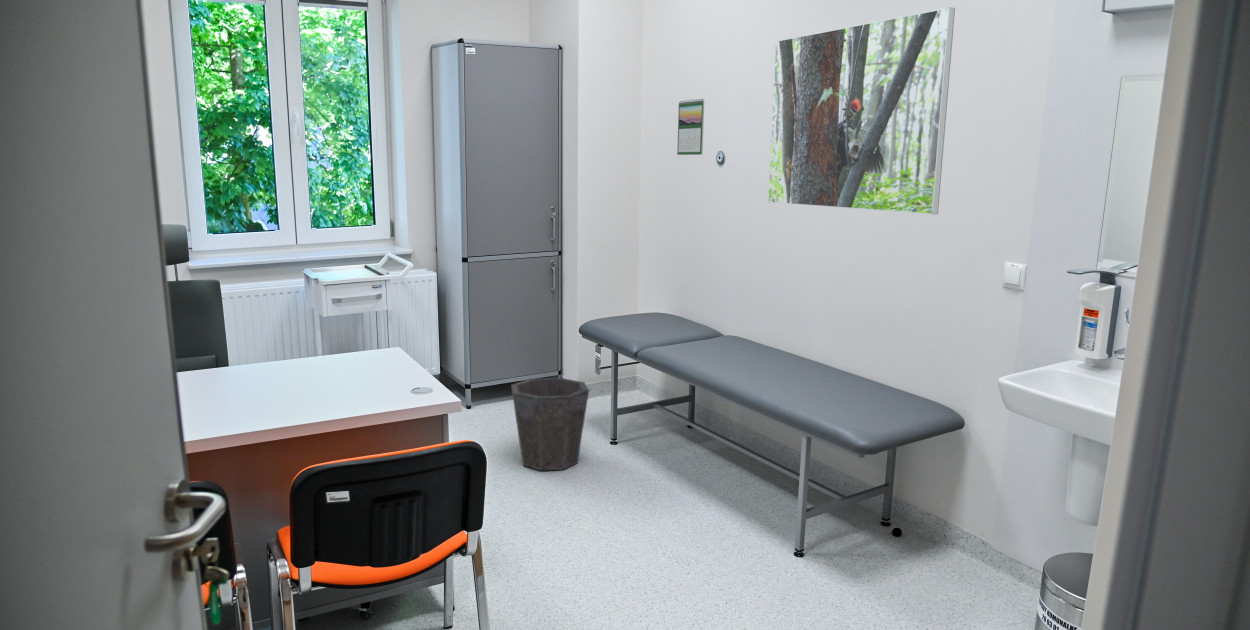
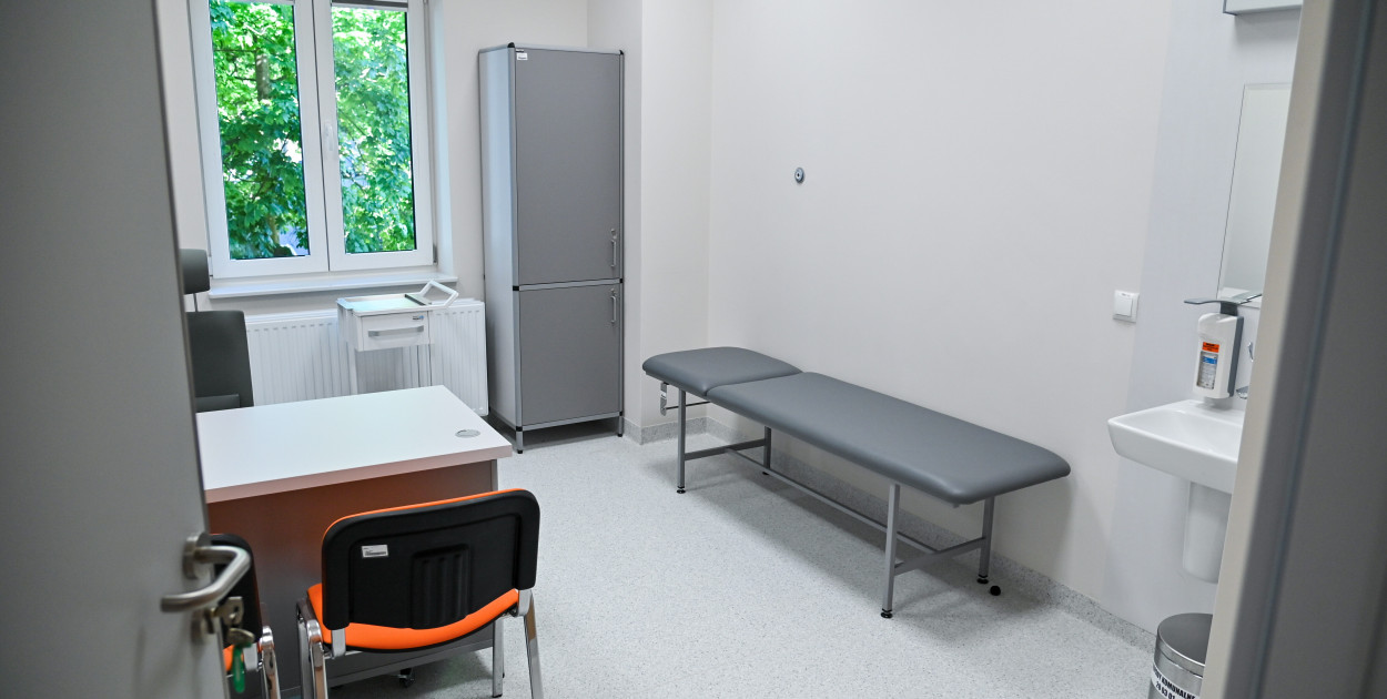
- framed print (848, 118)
- calendar (690, 127)
- waste bin (549, 424)
